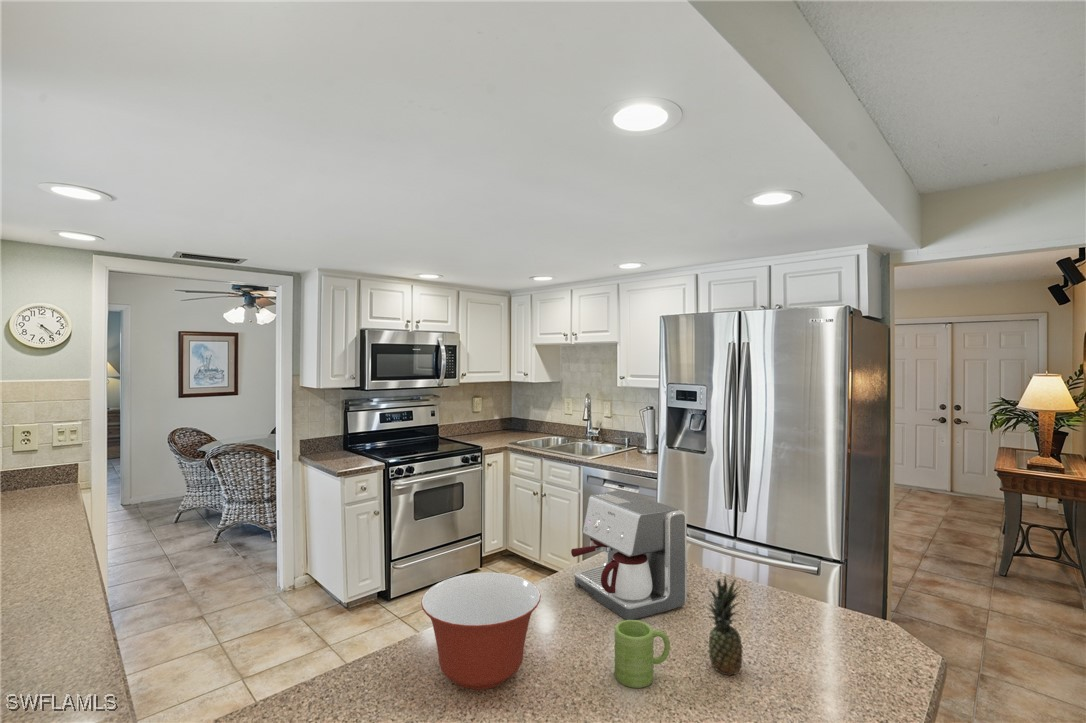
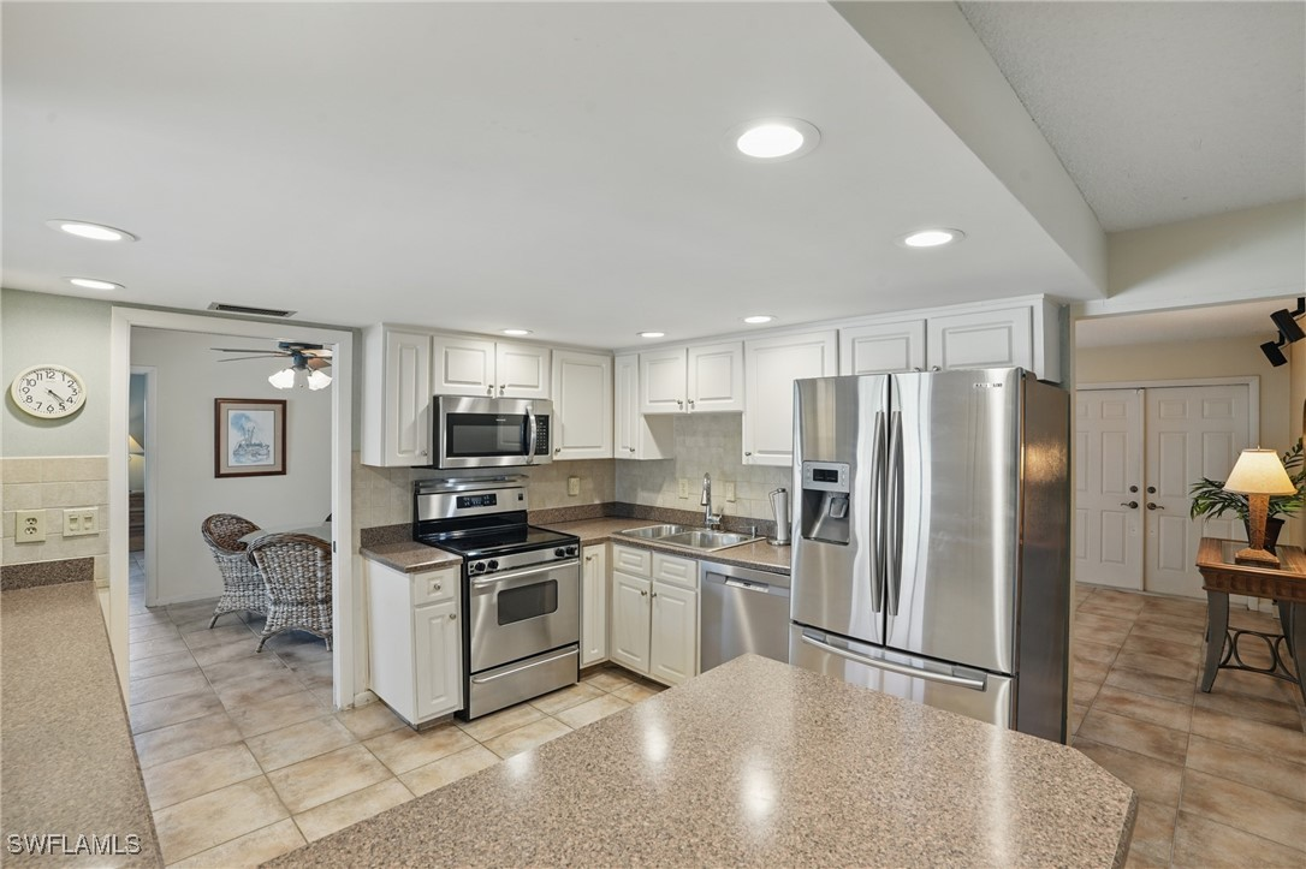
- mug (642, 652)
- coffee maker (628, 548)
- fruit (724, 622)
- mixing bowl (481, 633)
